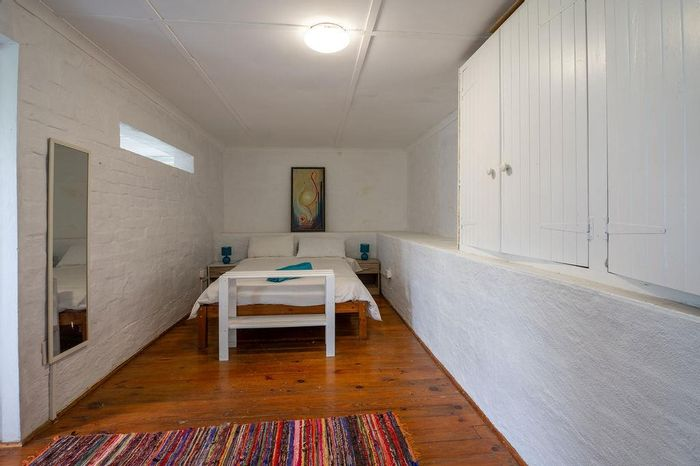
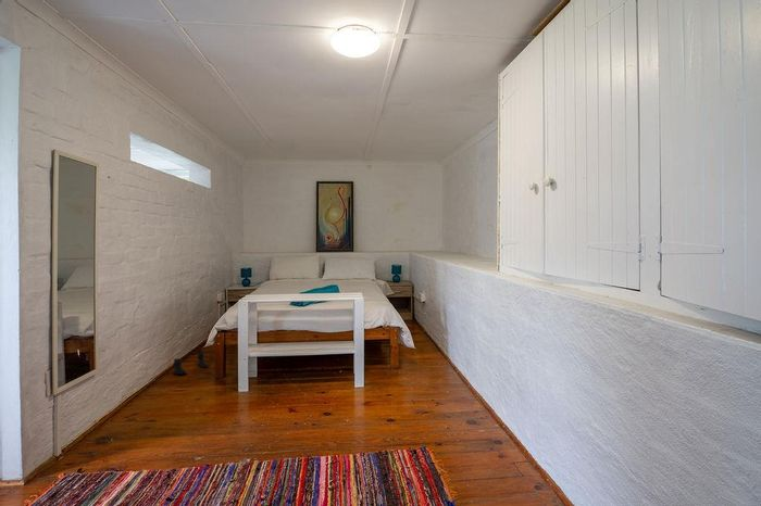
+ boots (197, 364)
